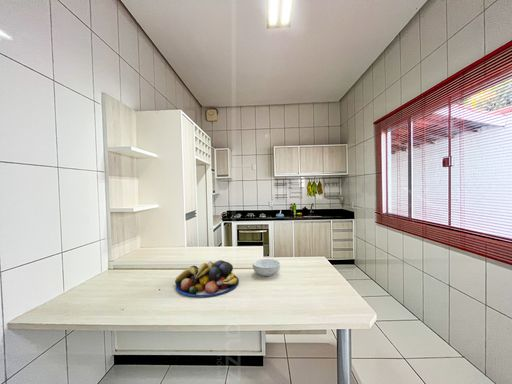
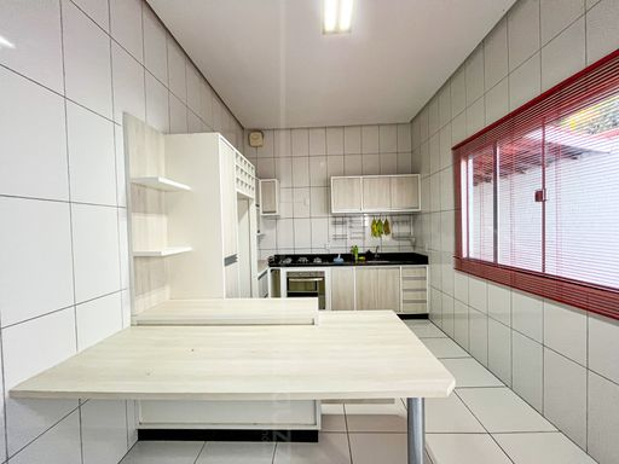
- cereal bowl (266, 268)
- fruit bowl (207, 272)
